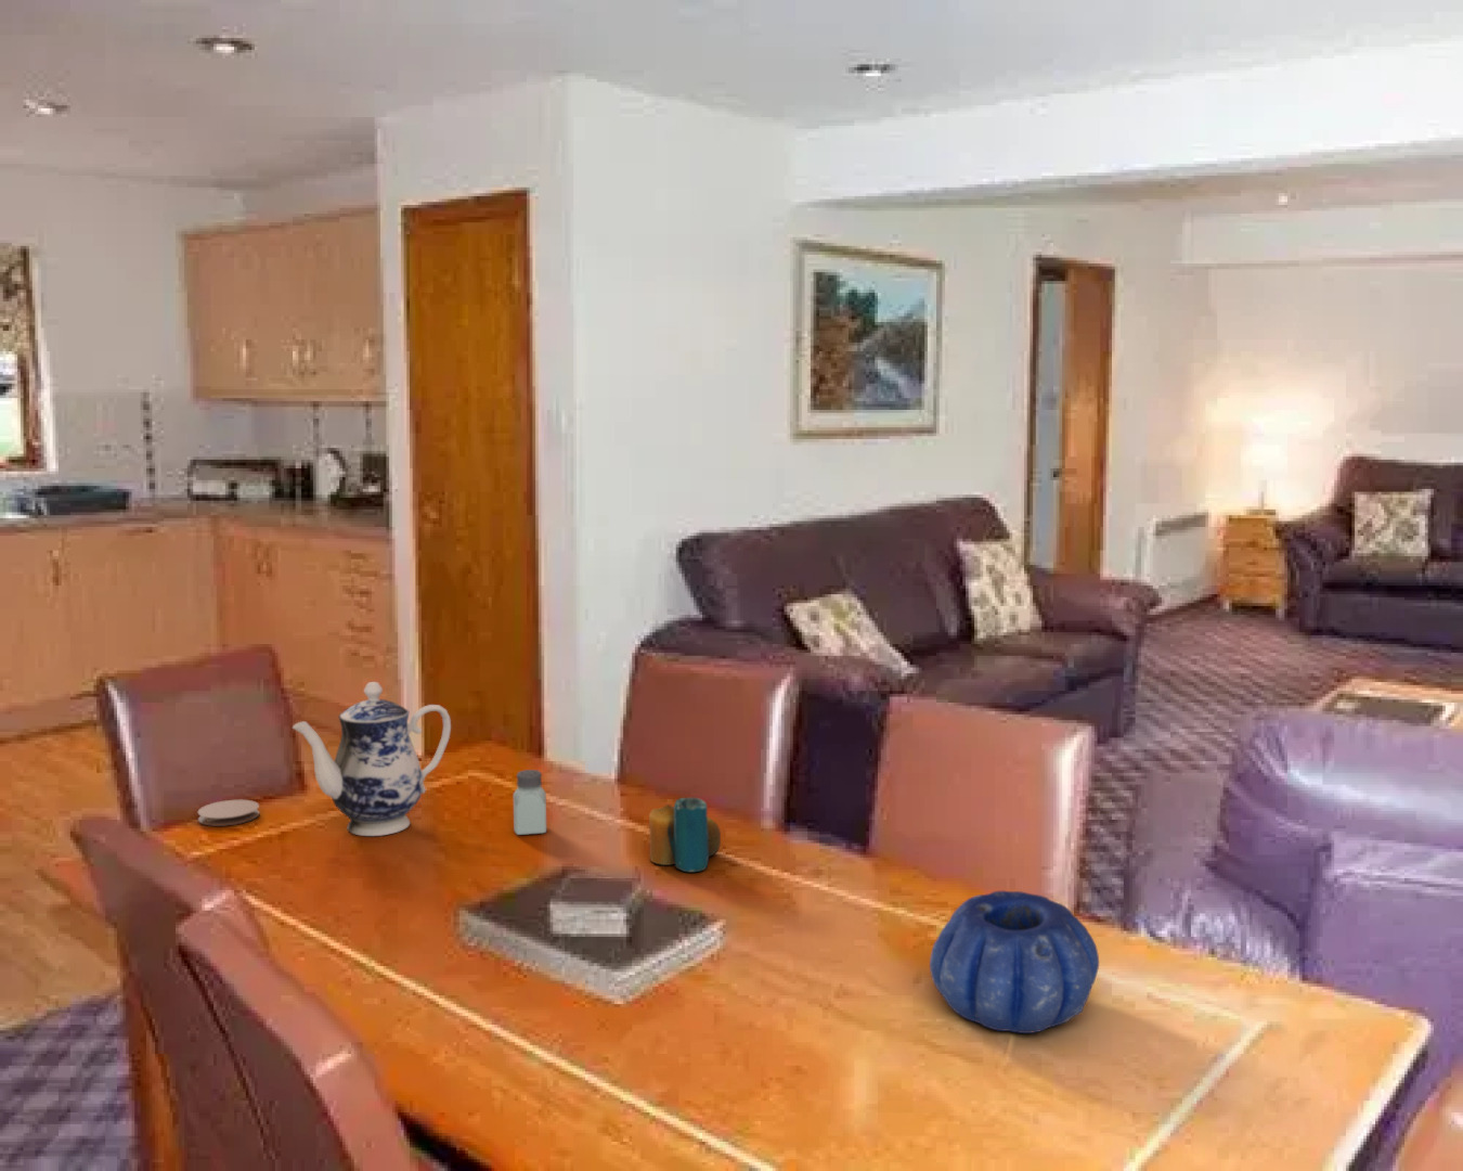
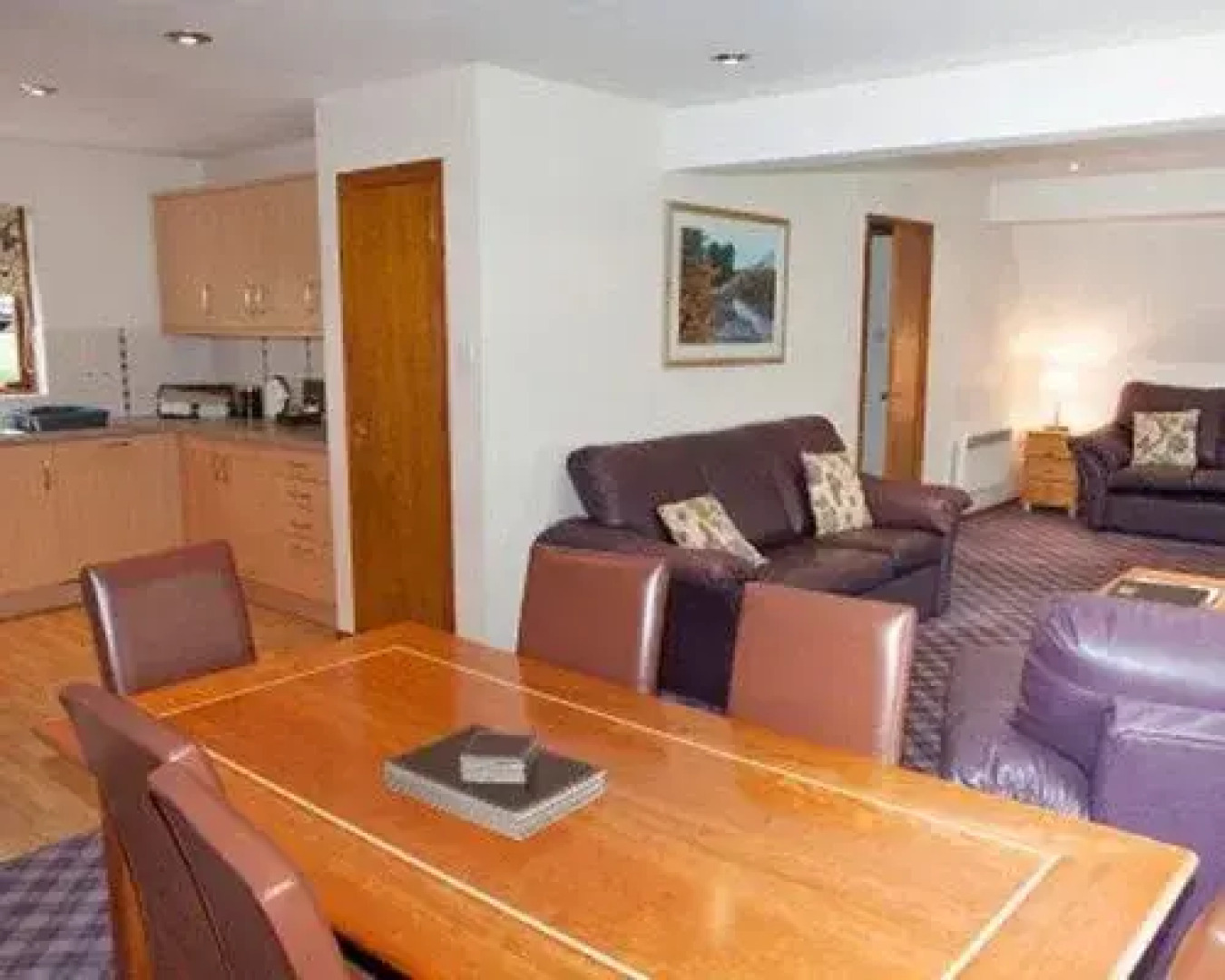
- decorative bowl (1013, 957)
- candle (684, 824)
- saltshaker (529, 802)
- coaster (228, 813)
- teapot (375, 755)
